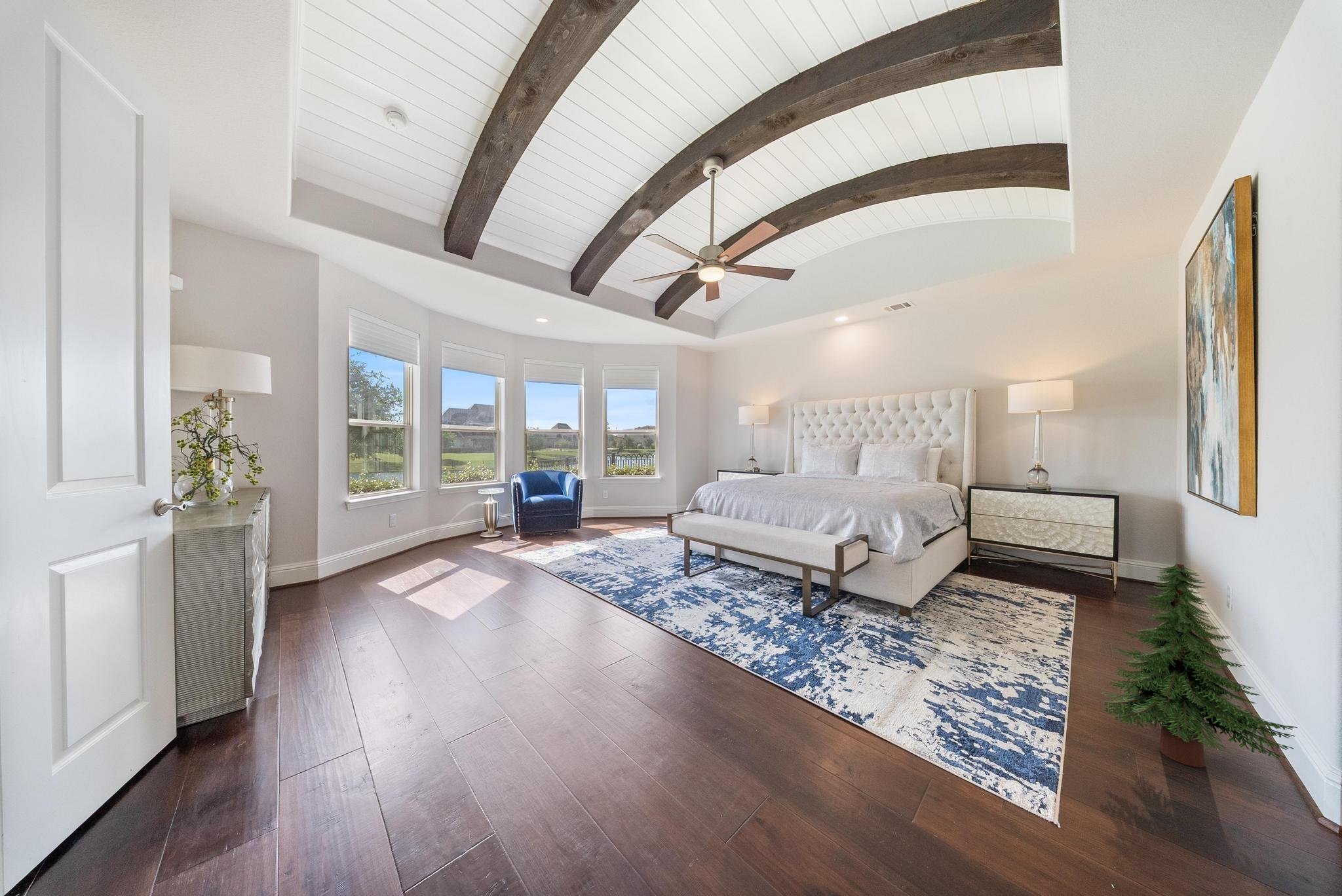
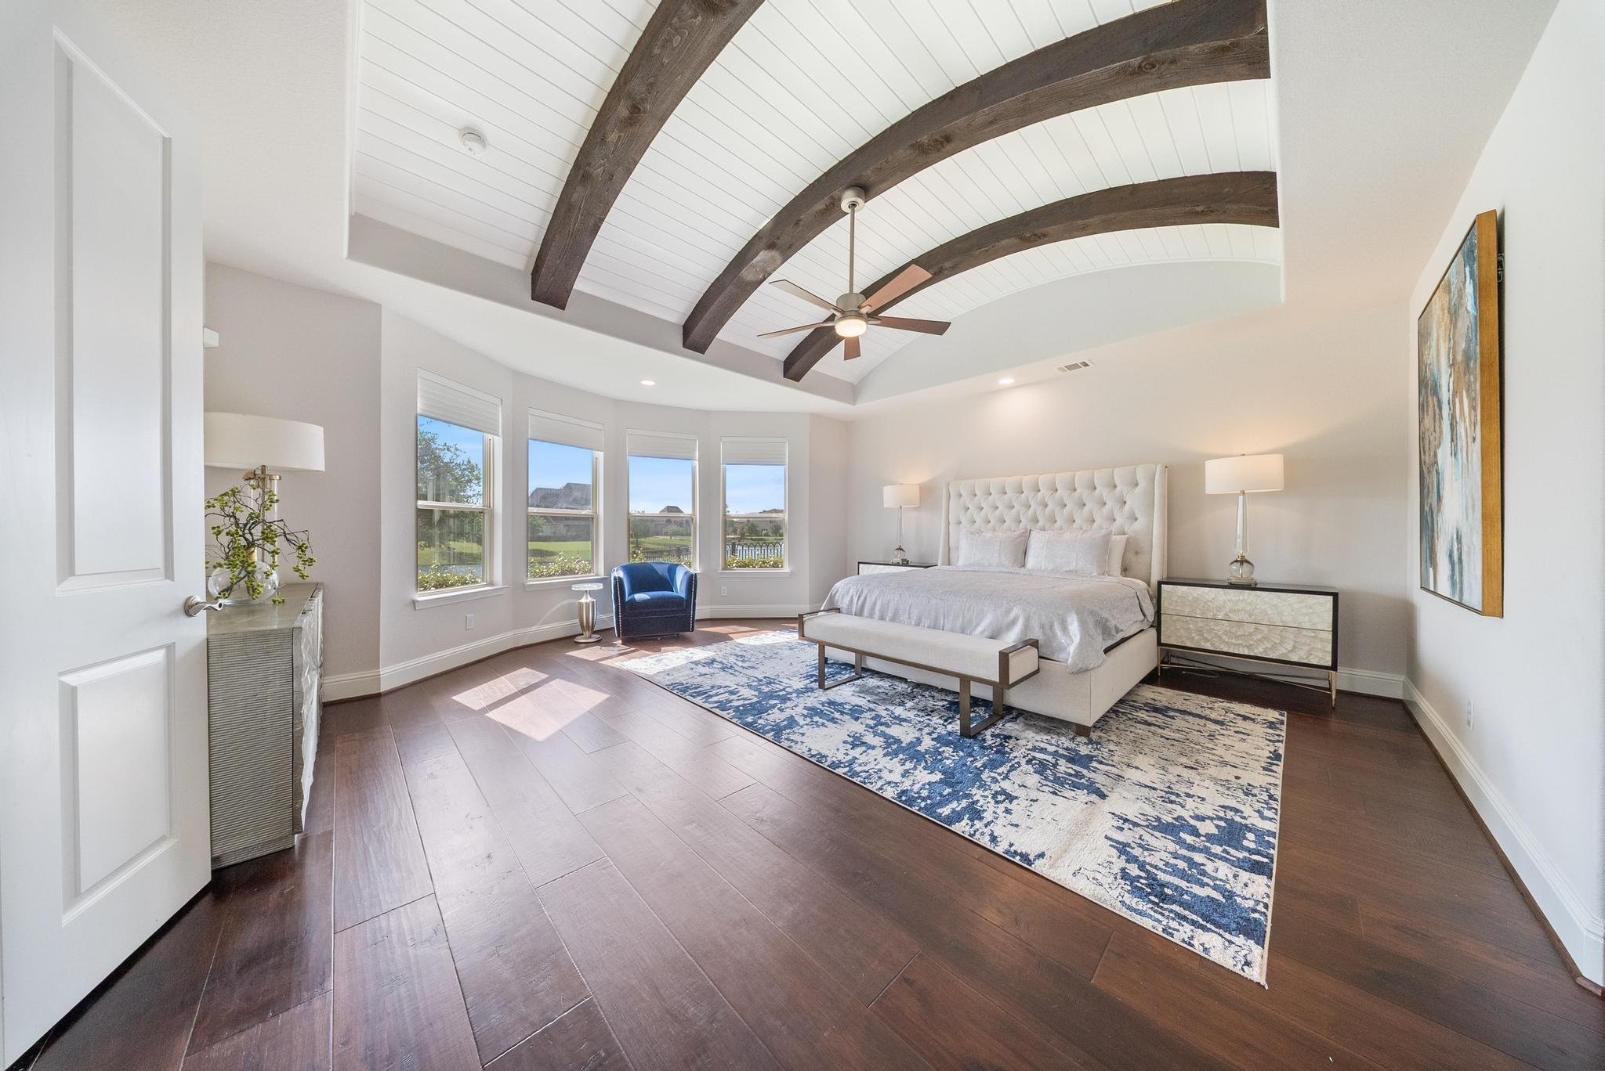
- tree (1183, 660)
